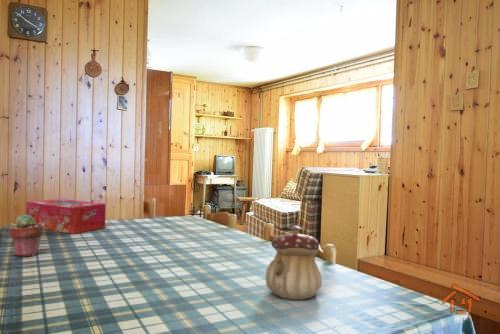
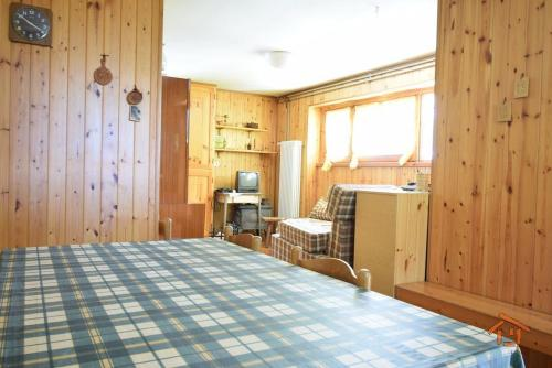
- teapot (292, 259)
- potted succulent (26, 234)
- tissue box (65, 214)
